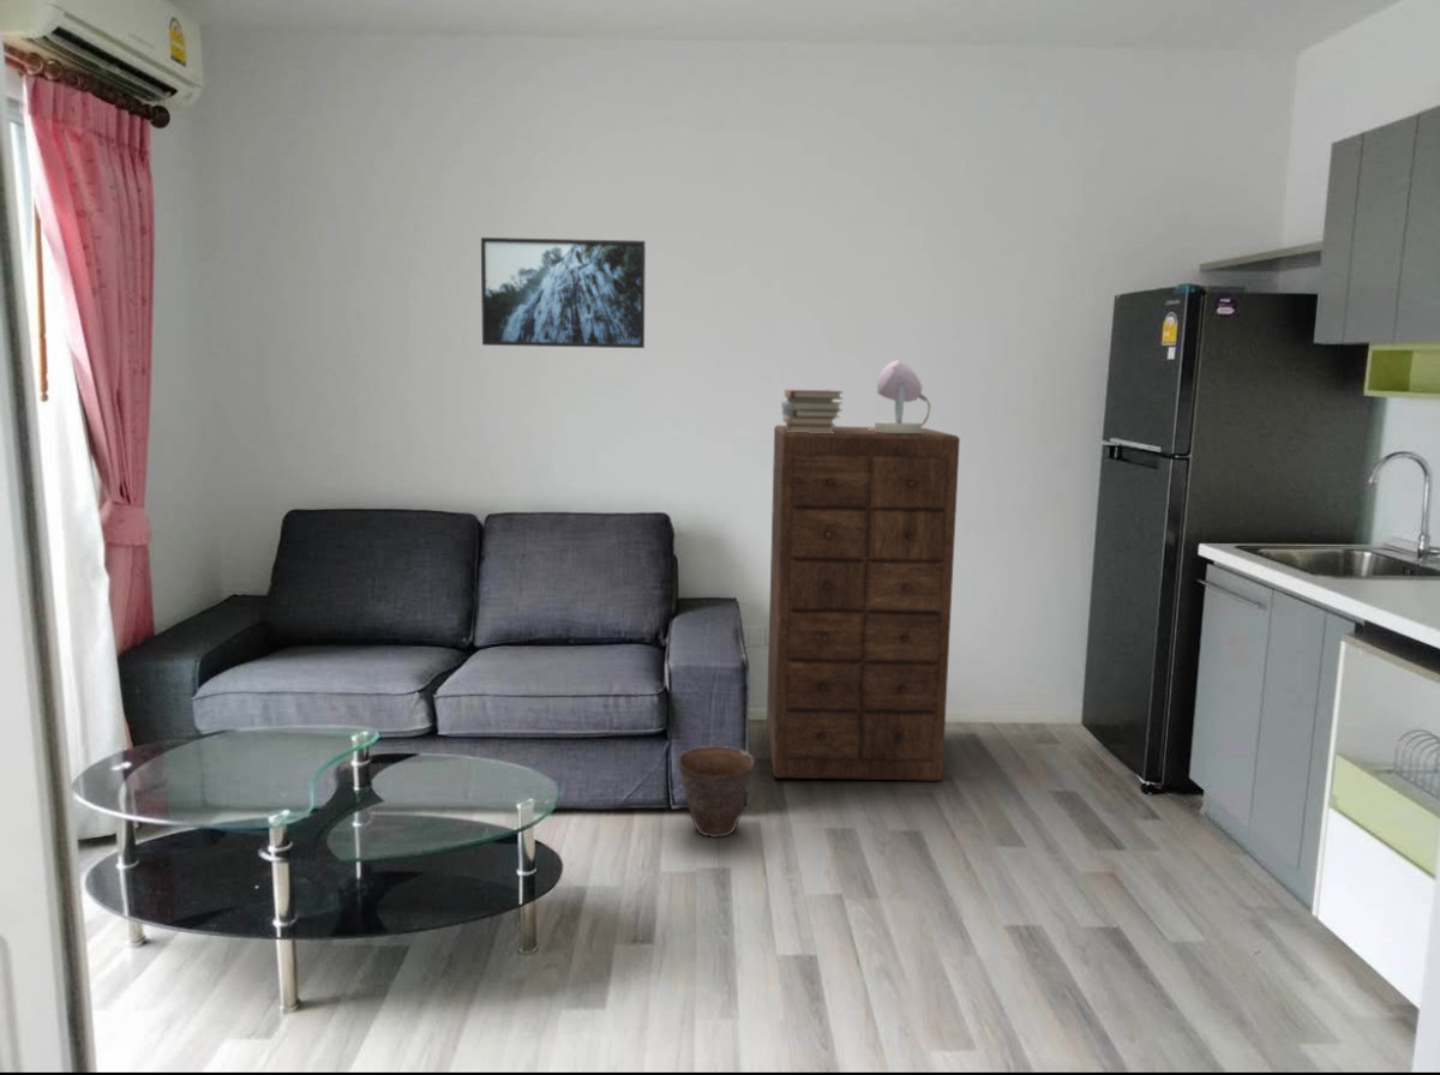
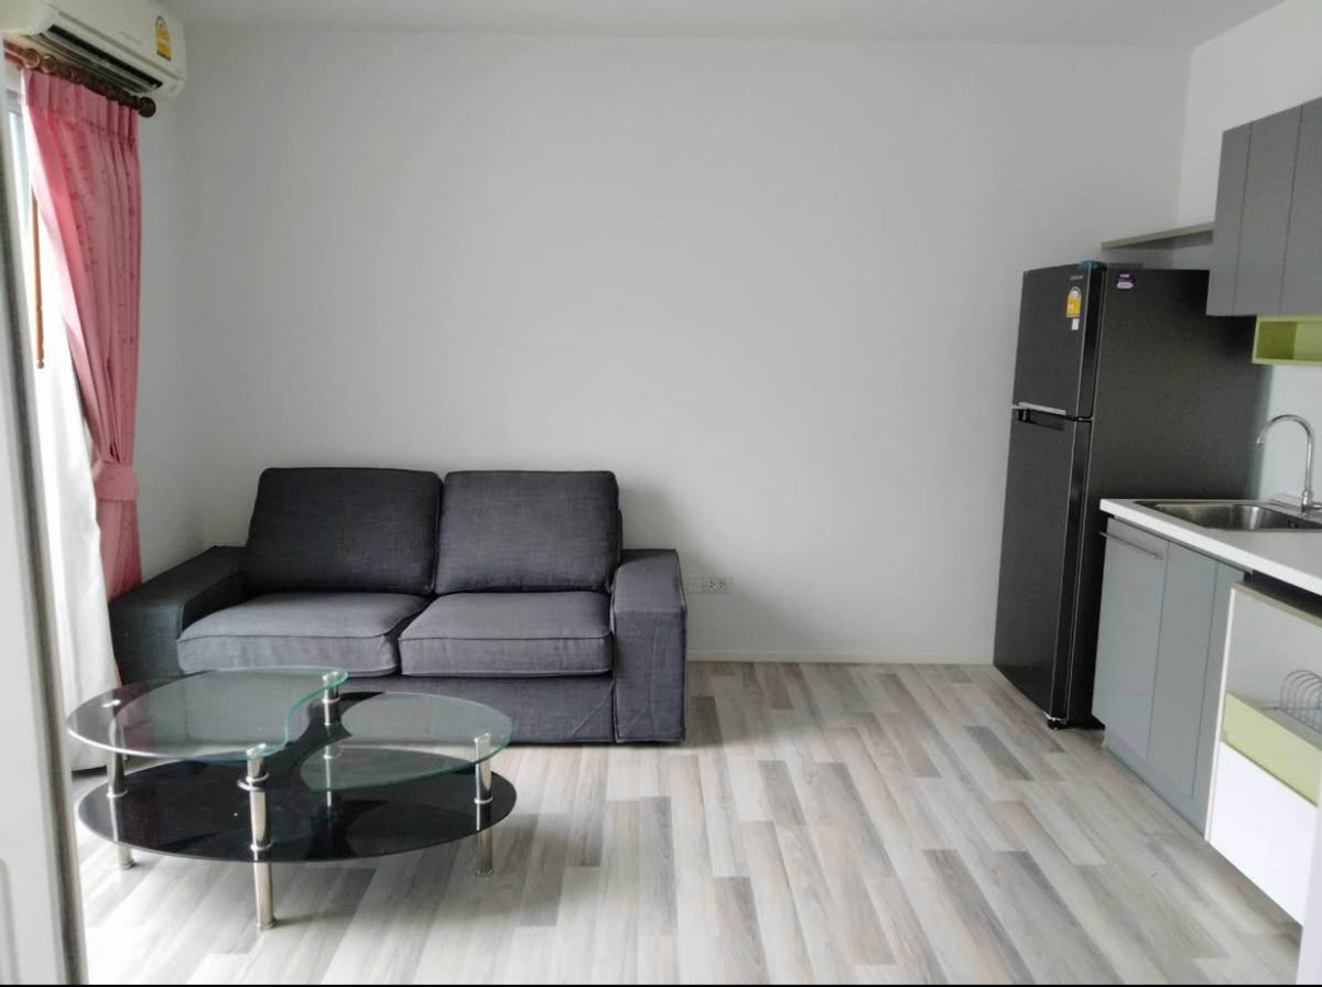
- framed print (563, 293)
- dresser (854, 595)
- table lamp (898, 395)
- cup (715, 794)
- book stack (810, 409)
